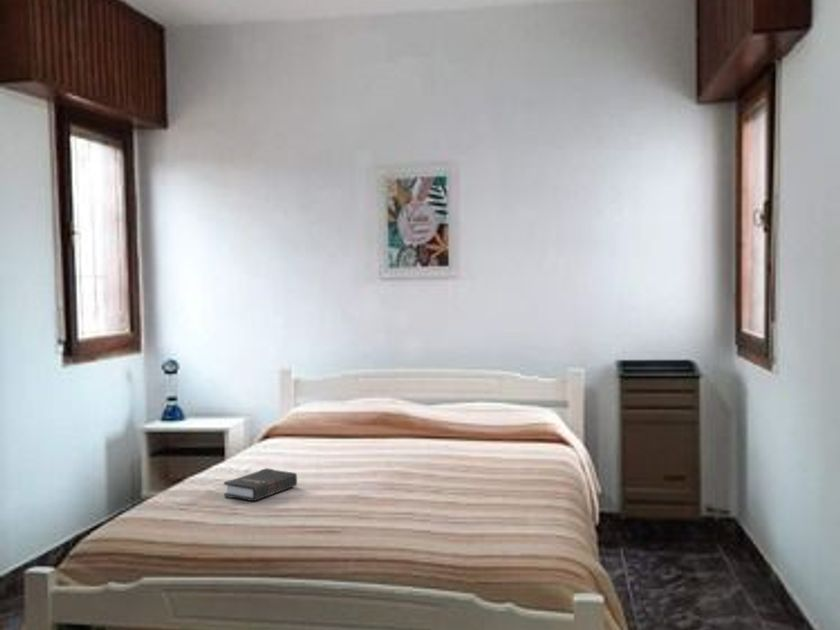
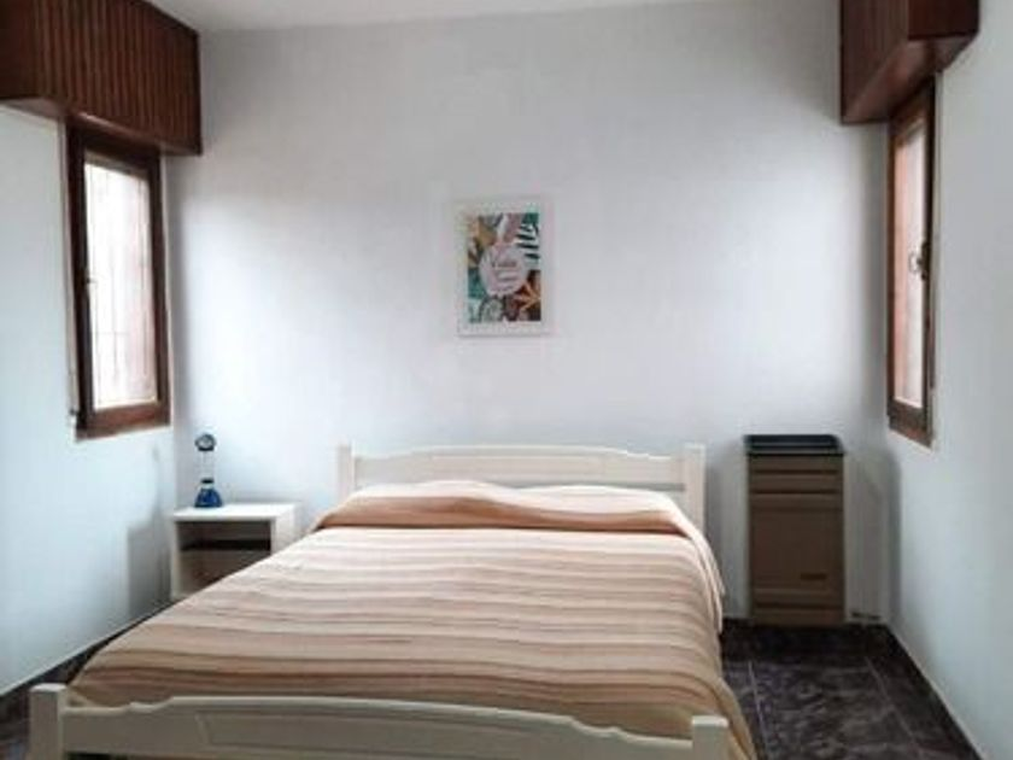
- hardback book (261, 484)
